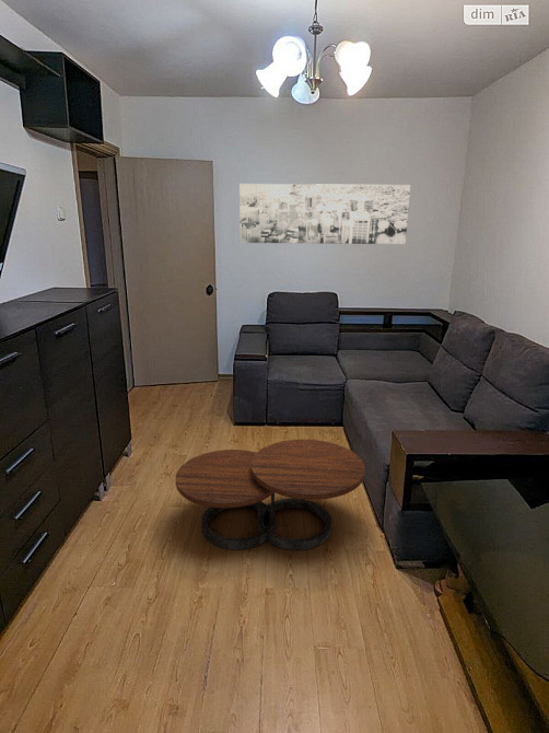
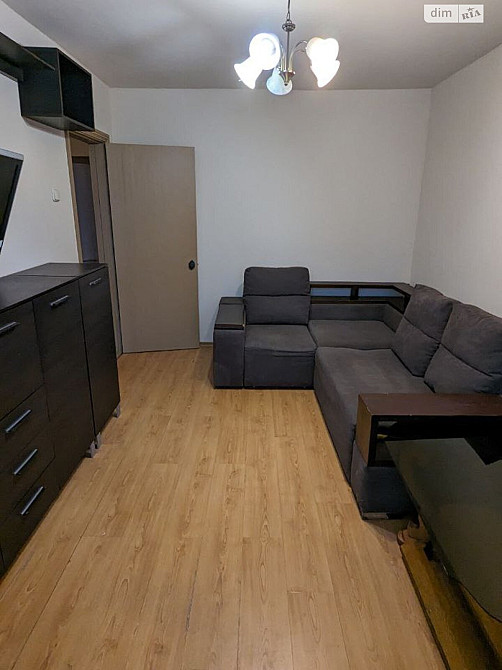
- wall art (323, 214)
- coffee table (269, 495)
